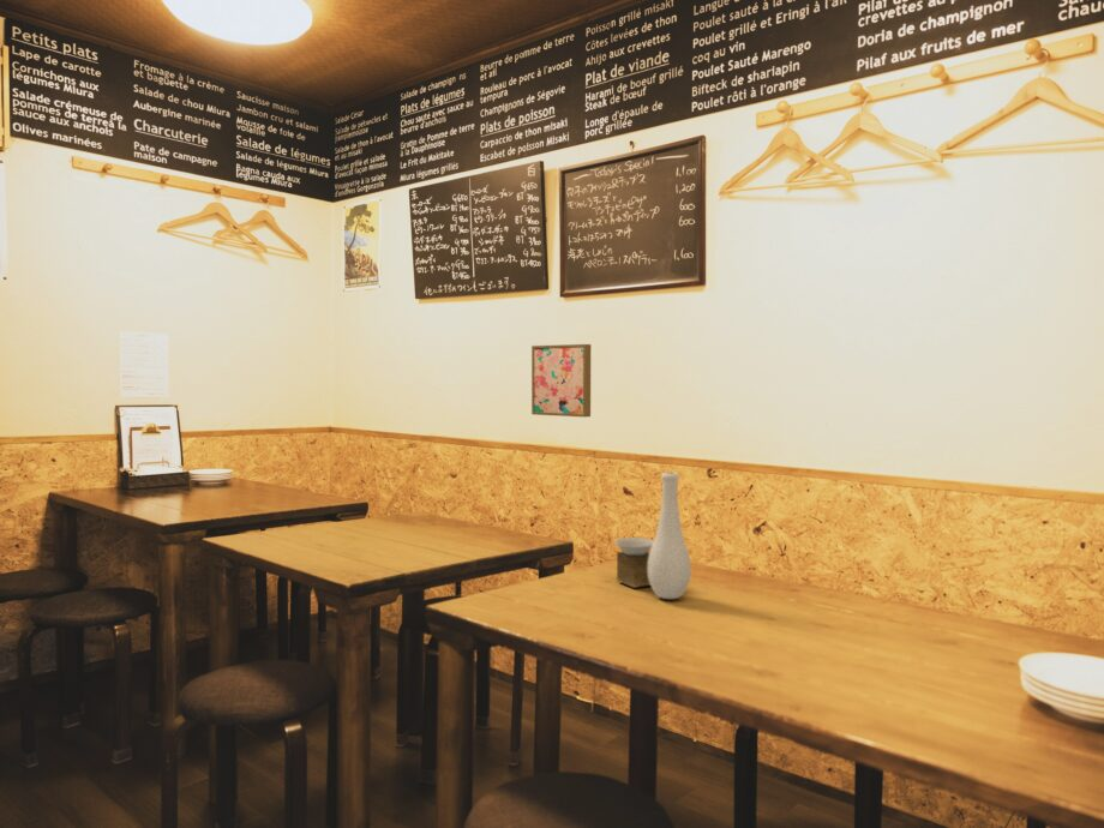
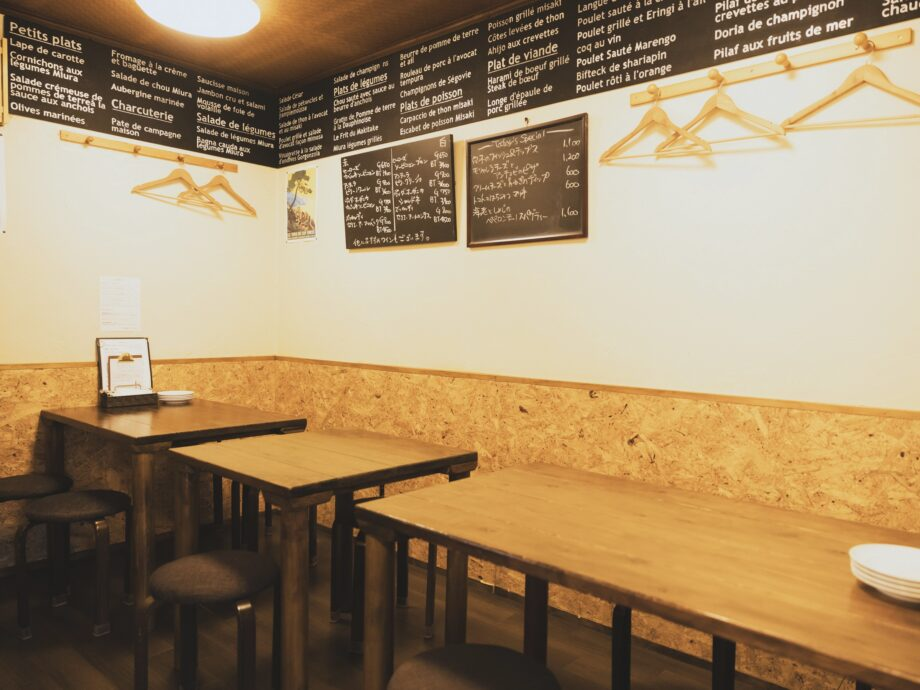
- wall art (560, 380)
- vase (656, 532)
